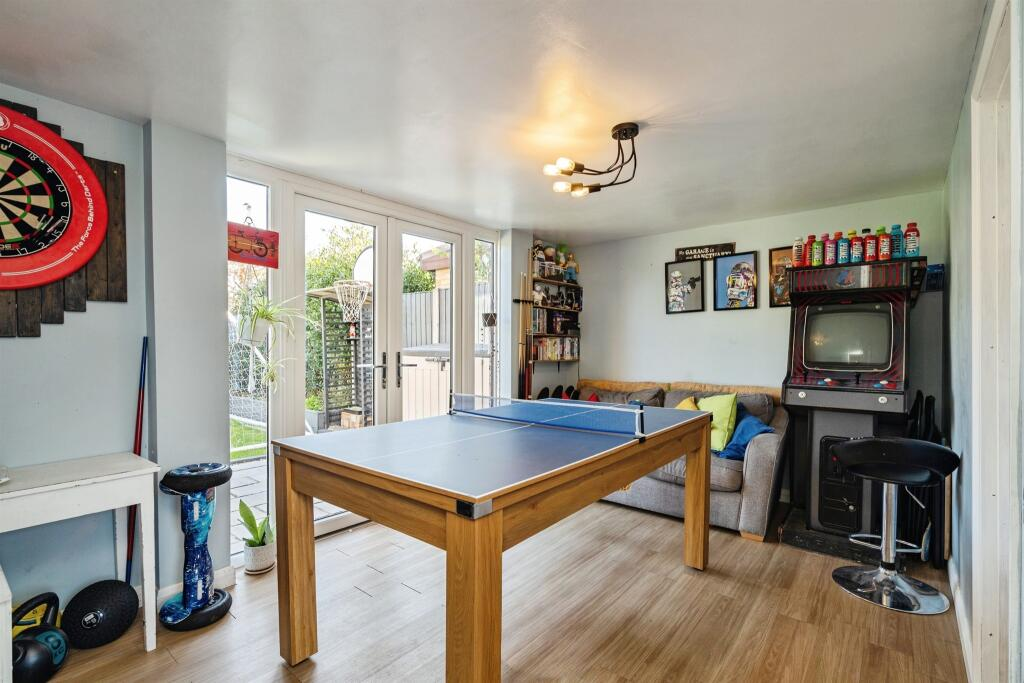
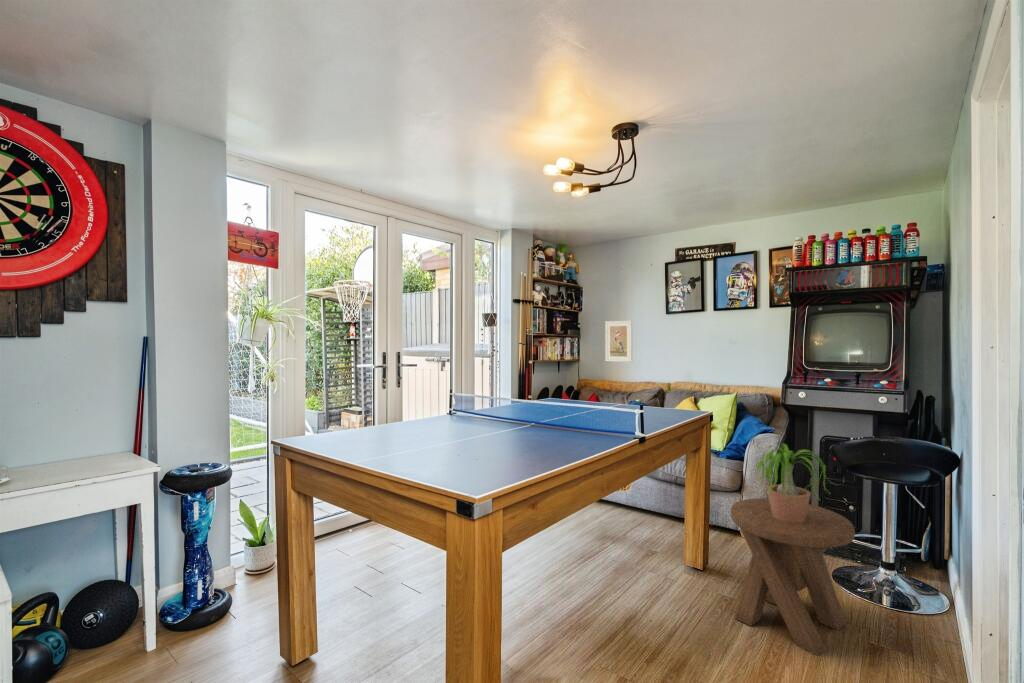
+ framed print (618, 341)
+ music stool (789, 568)
+ potted plant (793, 484)
